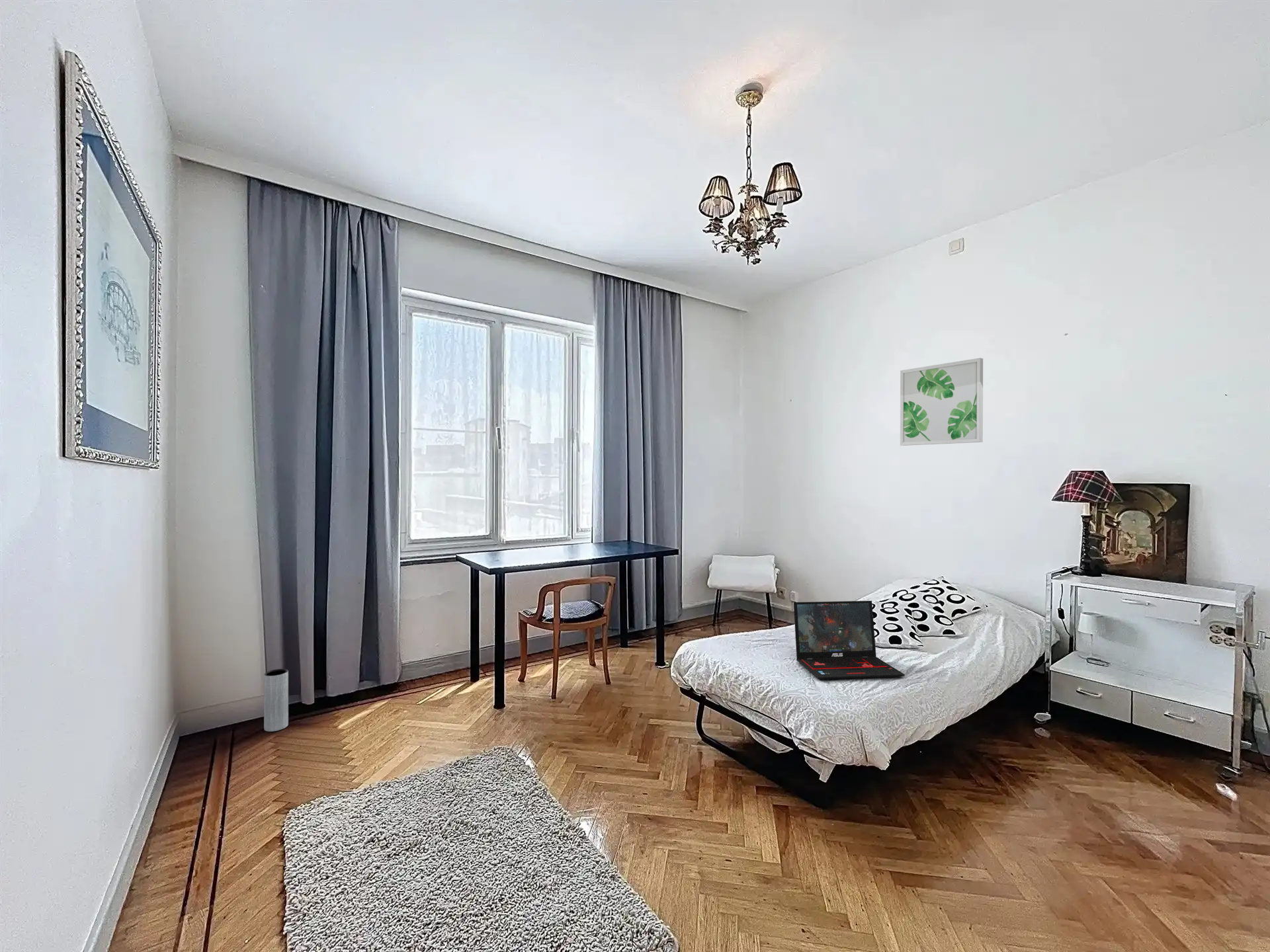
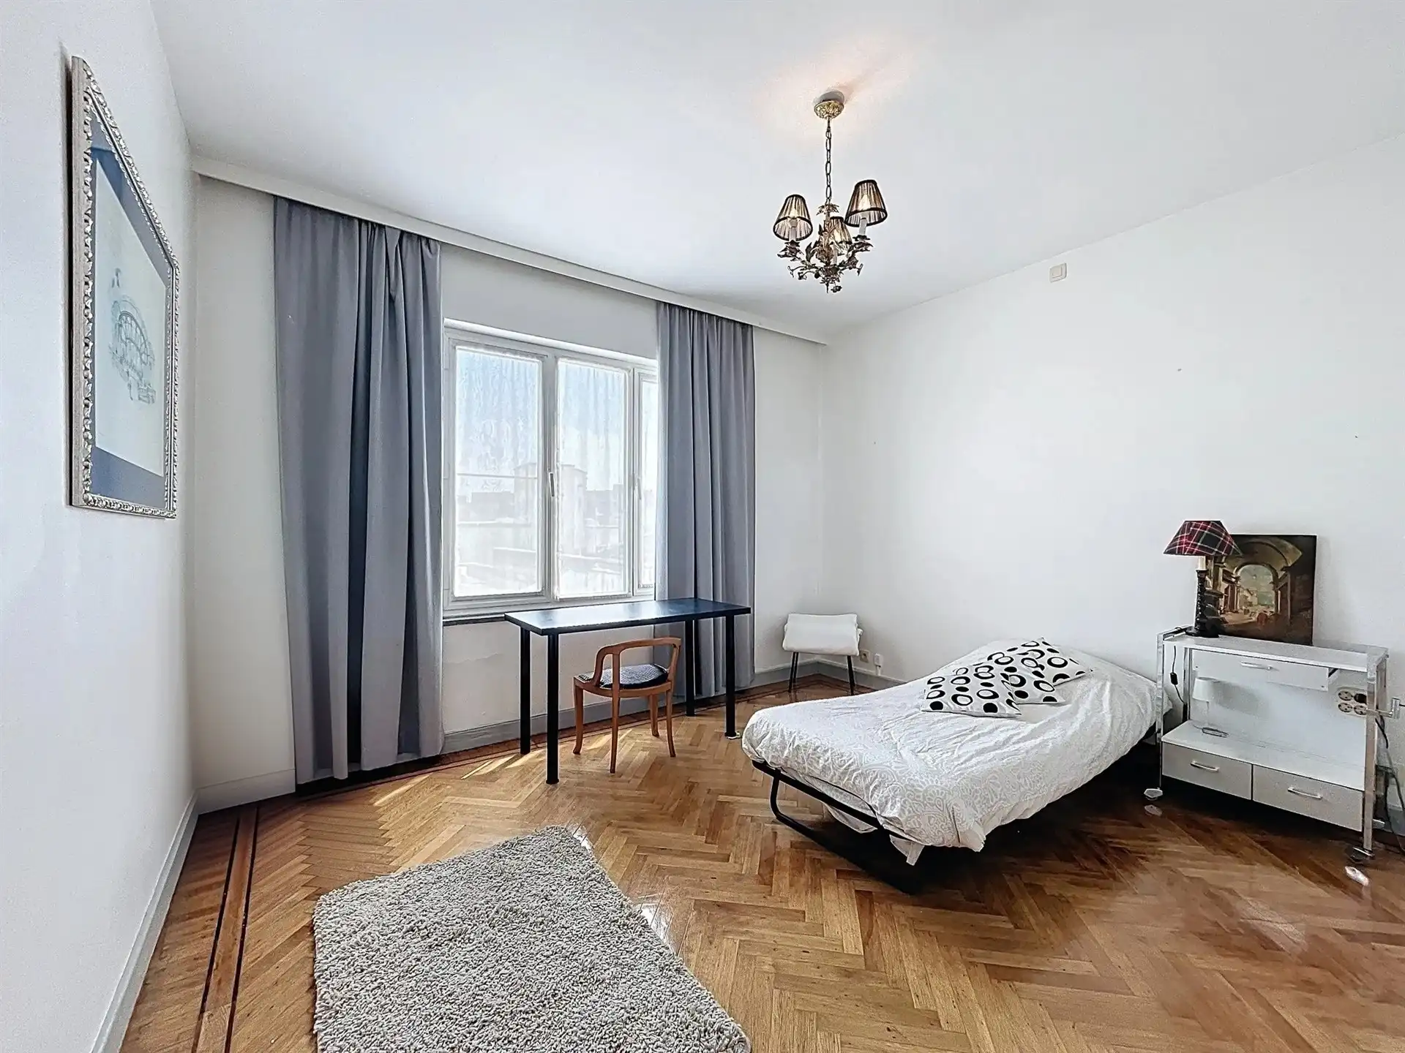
- laptop (846, 638)
- wall art (939, 404)
- vase (276, 699)
